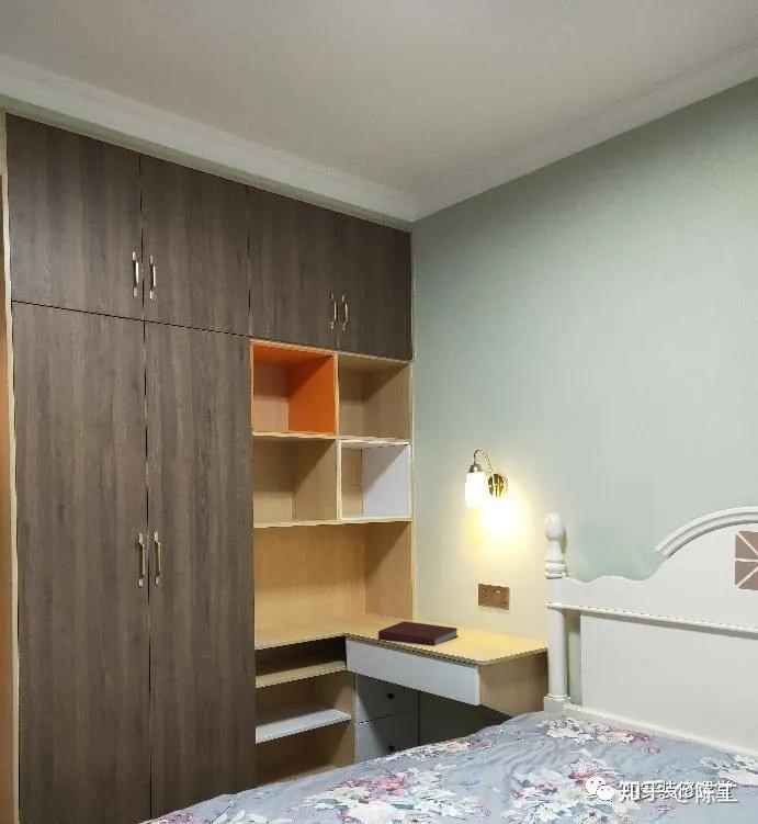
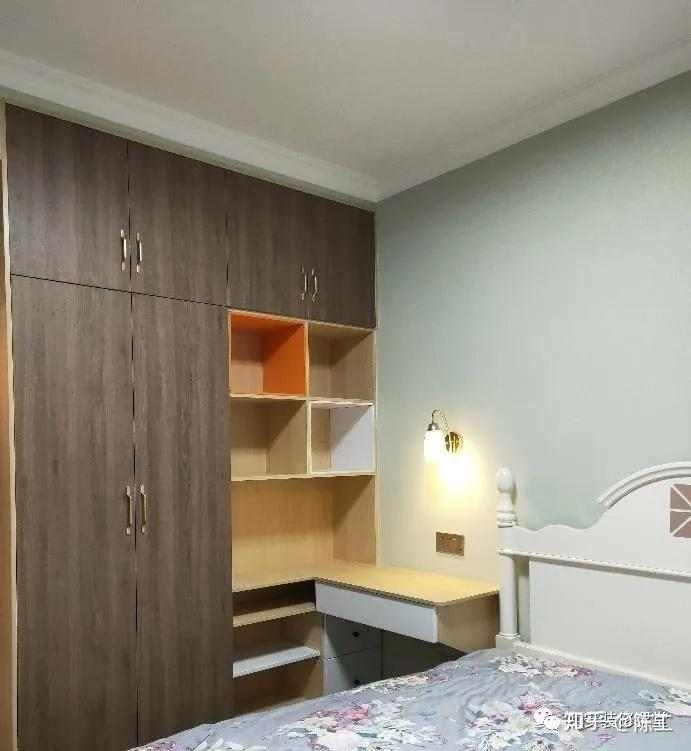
- notebook (418, 633)
